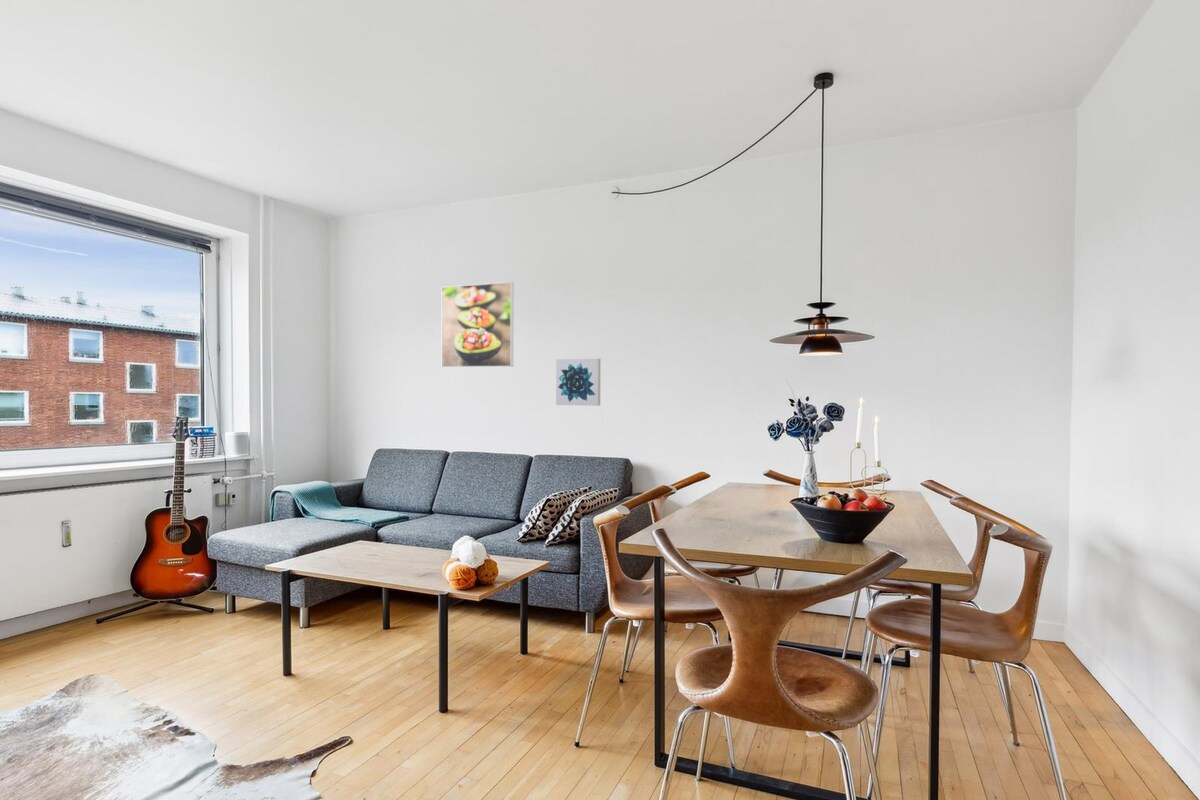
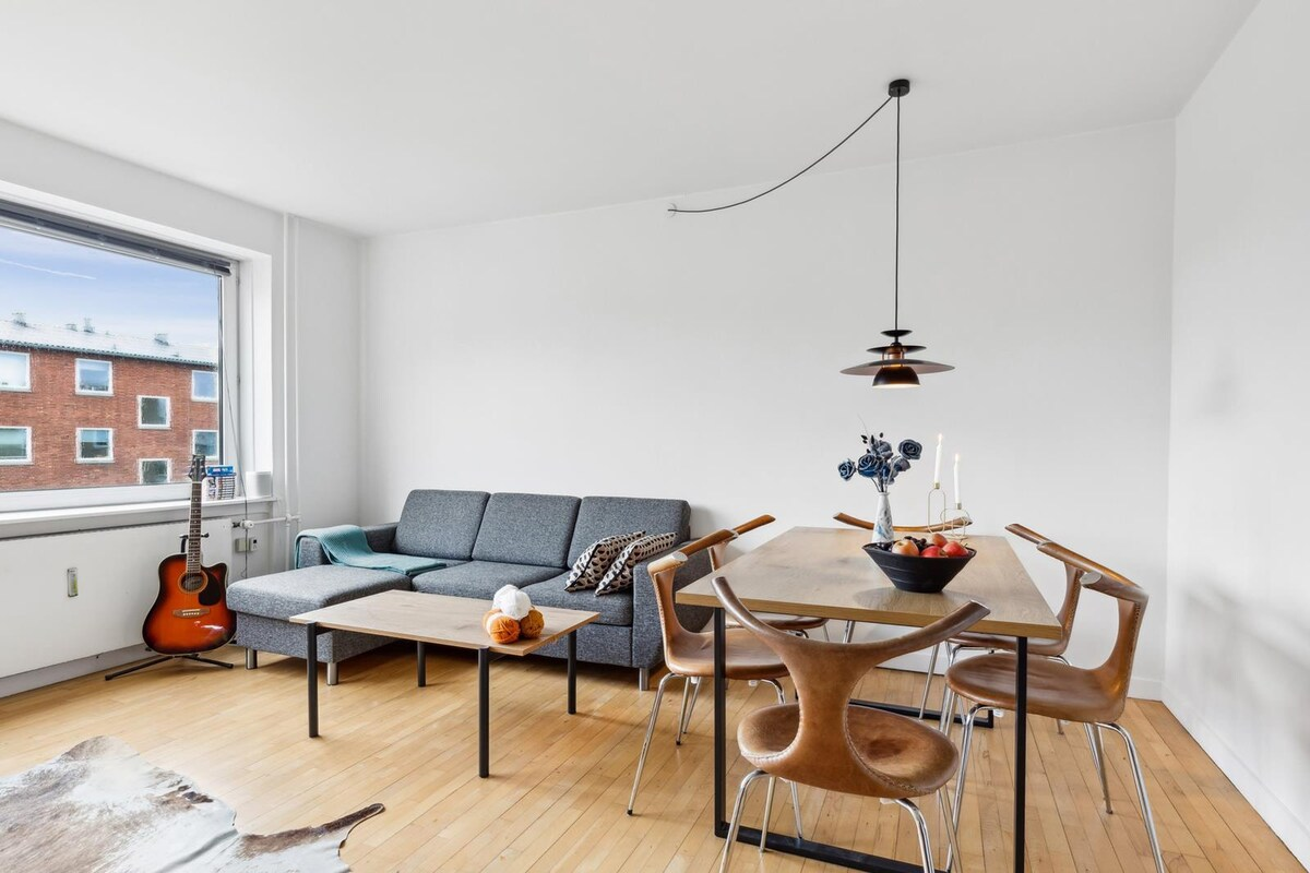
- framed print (476, 325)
- wall art (578, 382)
